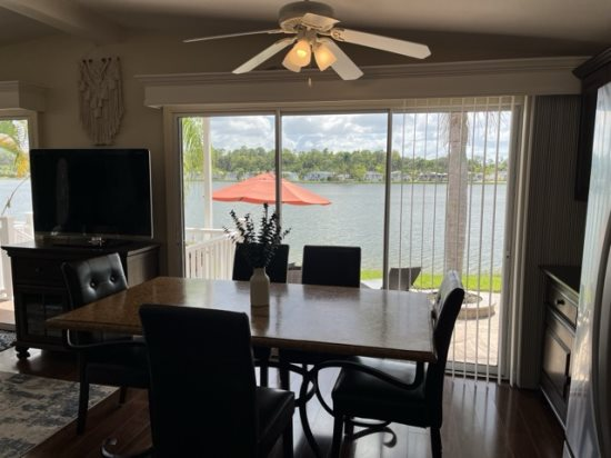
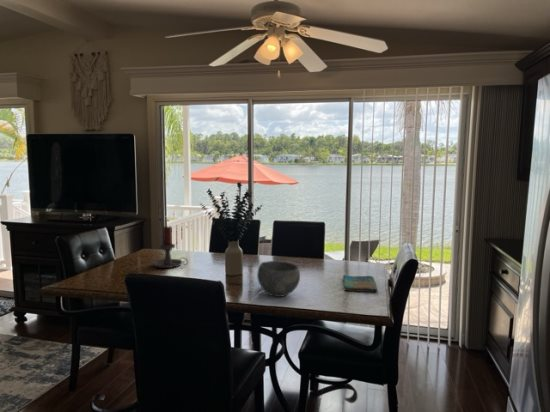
+ dish towel (359, 282)
+ candle holder (171, 245)
+ bowl (278, 279)
